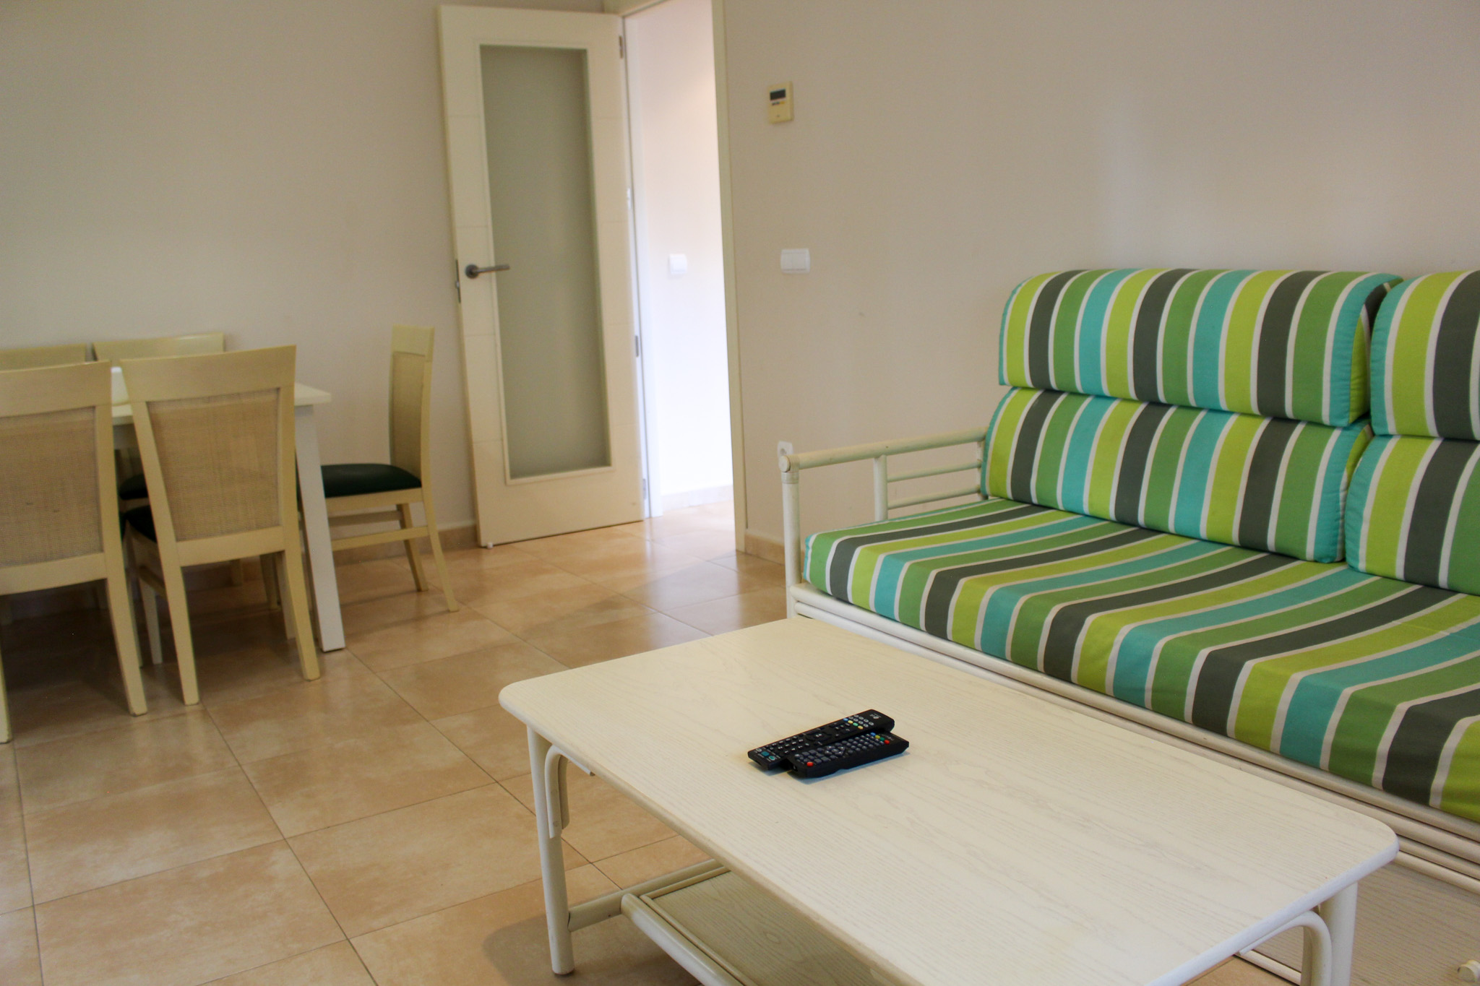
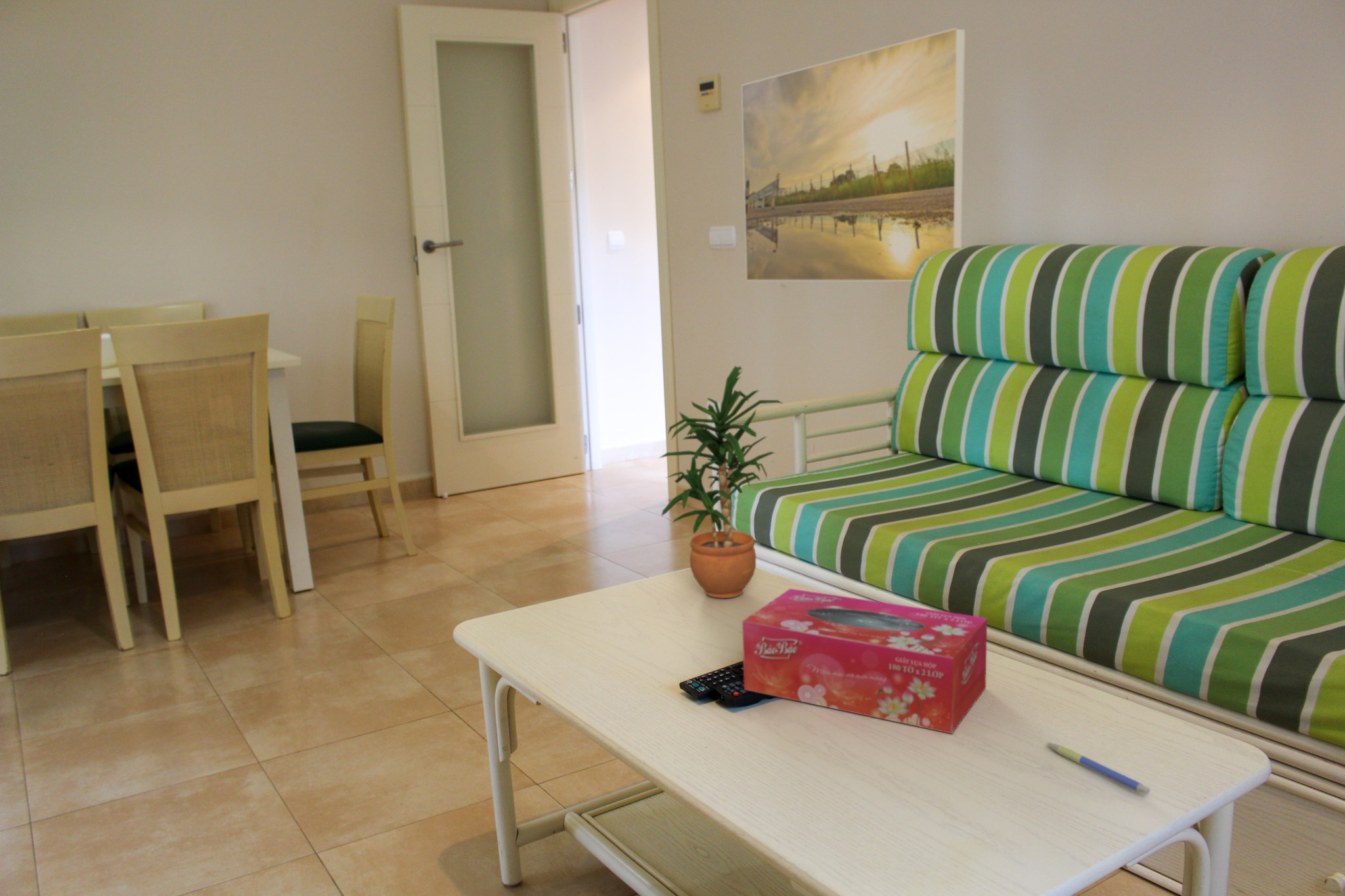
+ tissue box (864, 654)
+ pen (1094, 765)
+ potted plant (720, 485)
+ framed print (840, 172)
